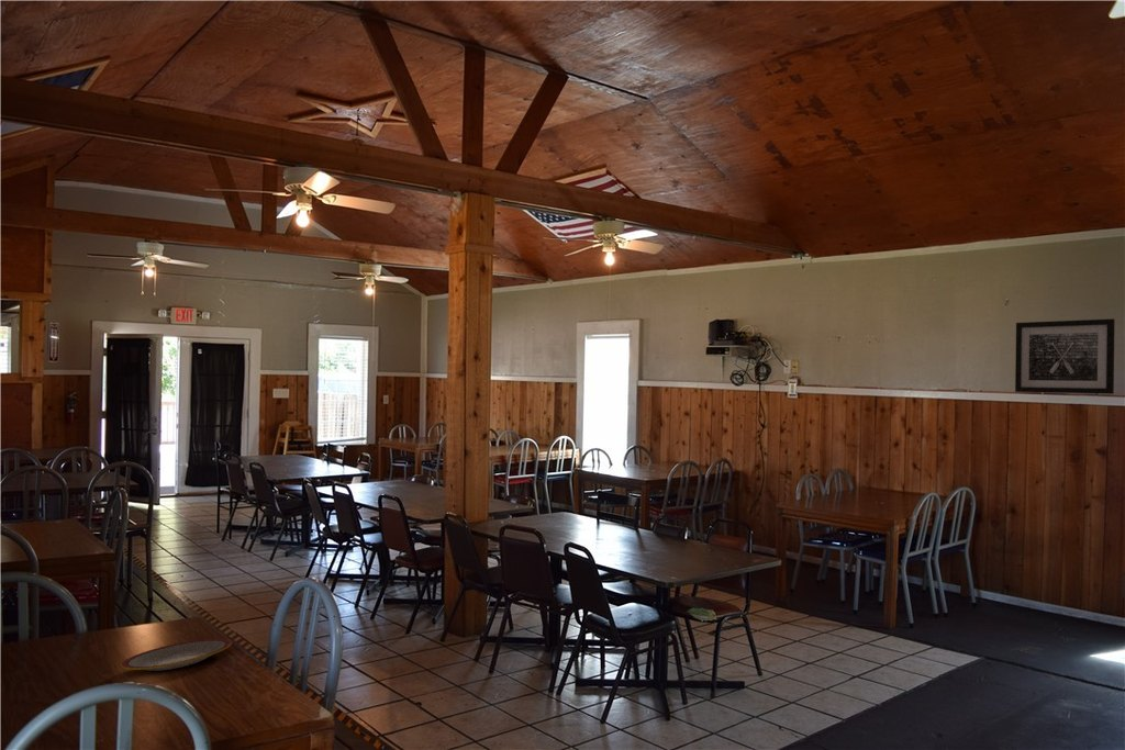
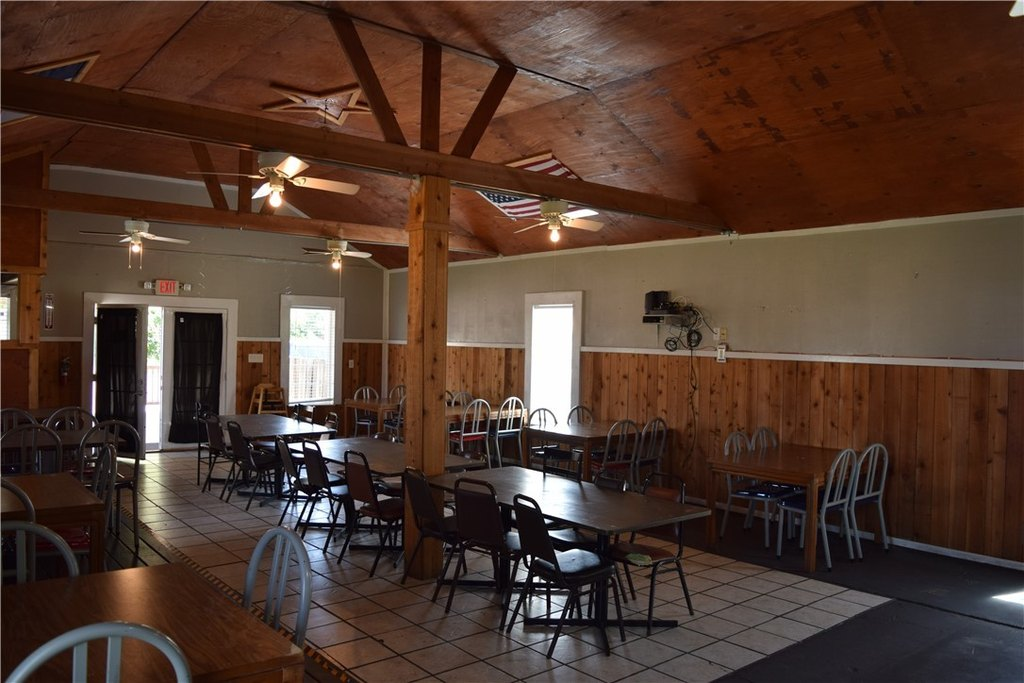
- plate (178, 657)
- wall art (1062, 357)
